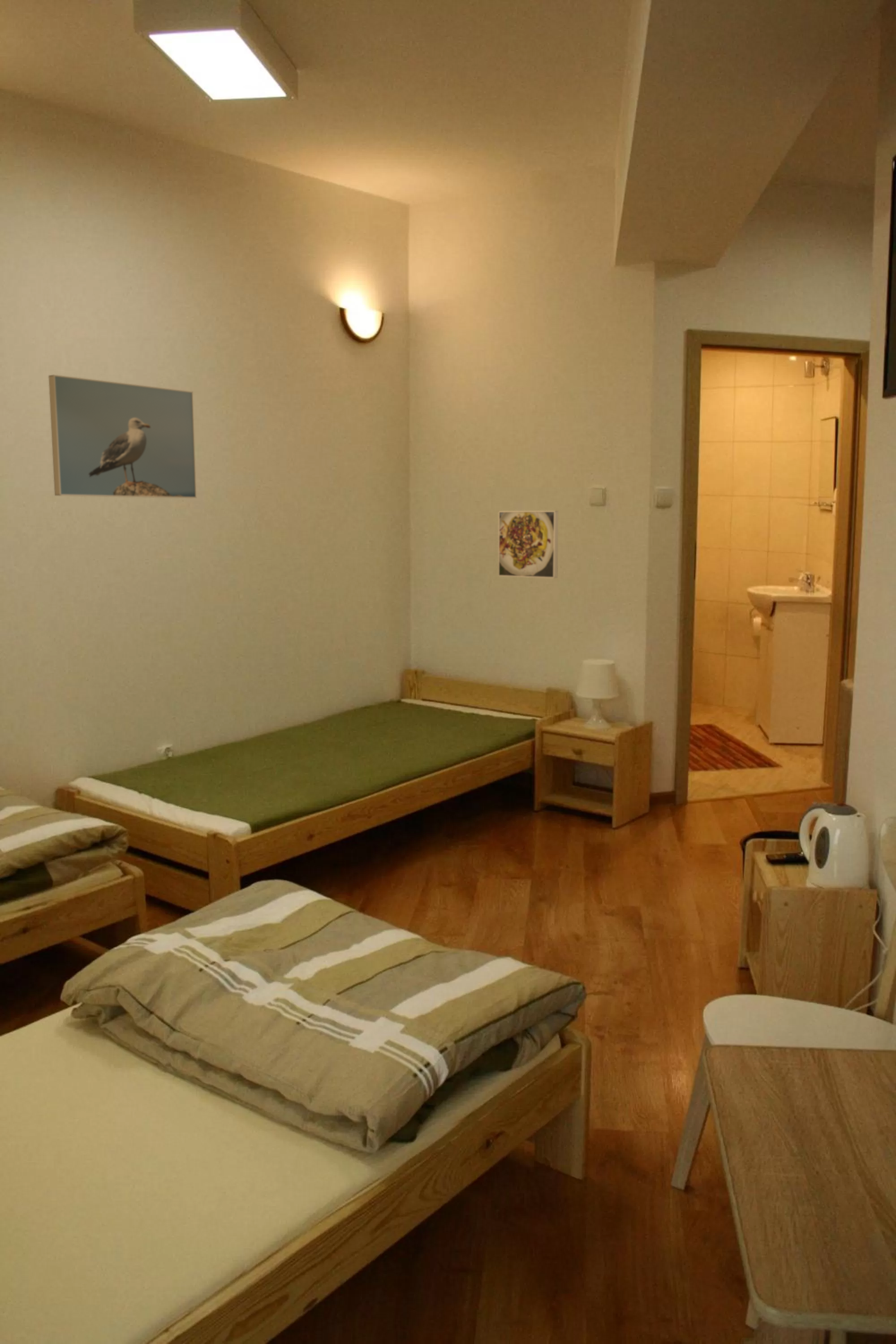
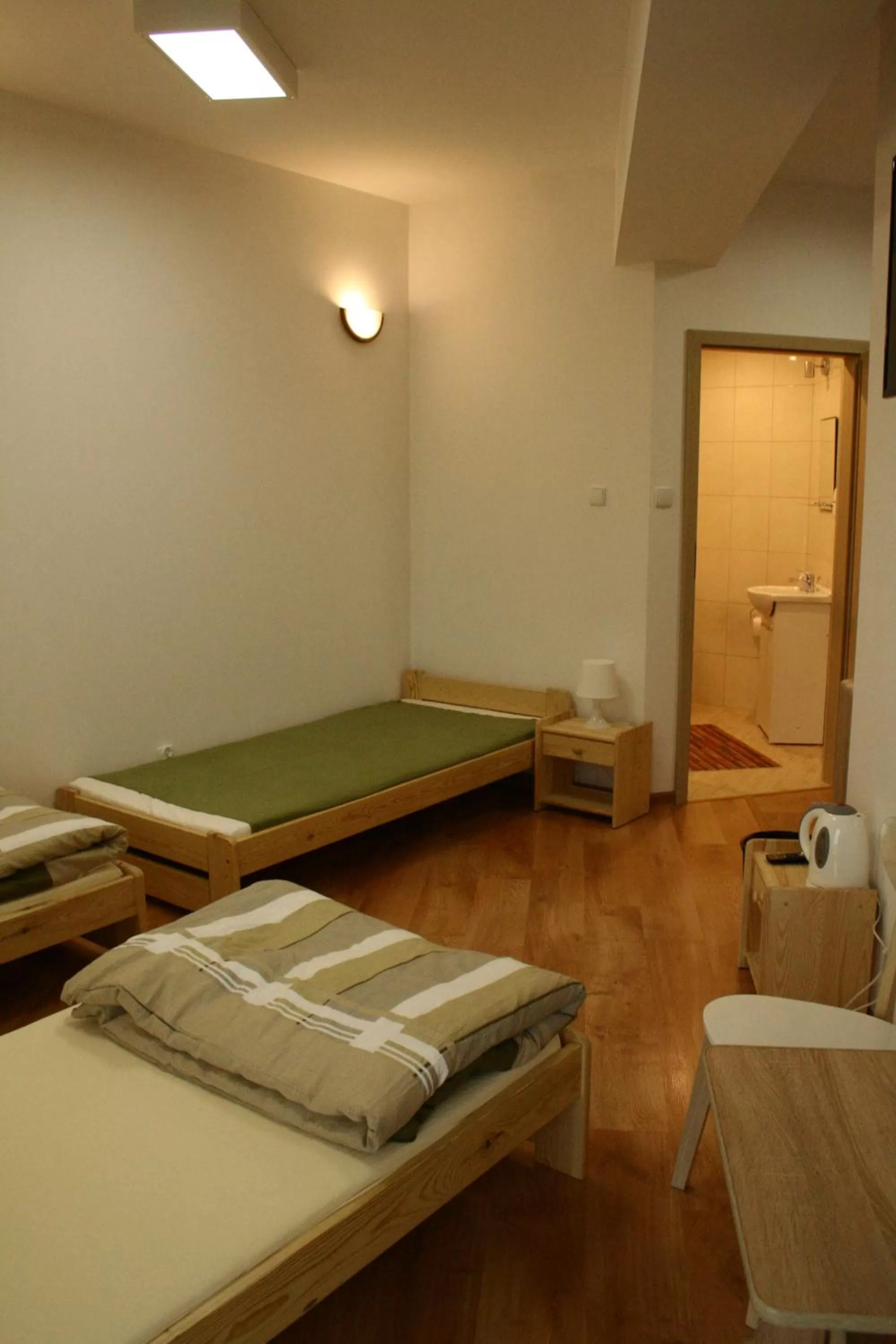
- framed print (127, 441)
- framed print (527, 544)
